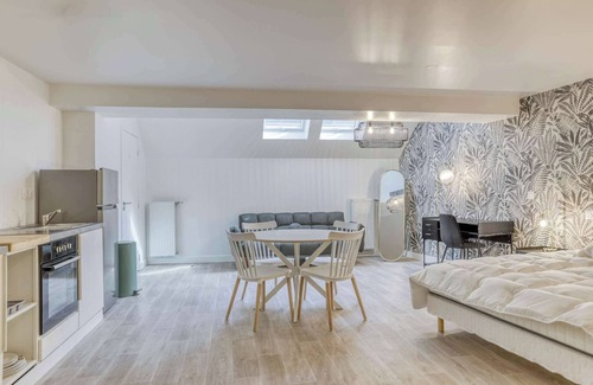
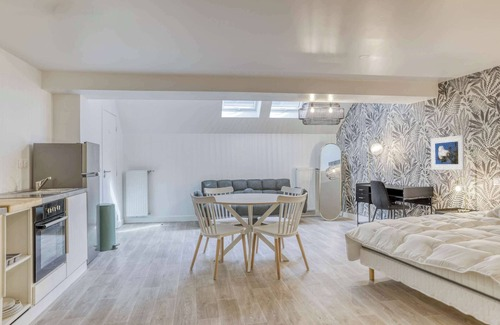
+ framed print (446, 153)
